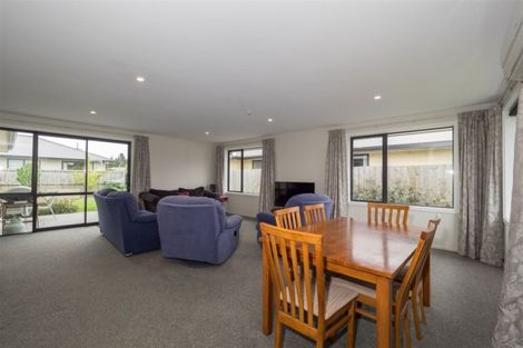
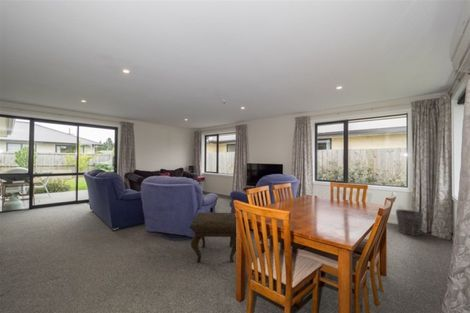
+ side table (216, 236)
+ waste bin (409, 222)
